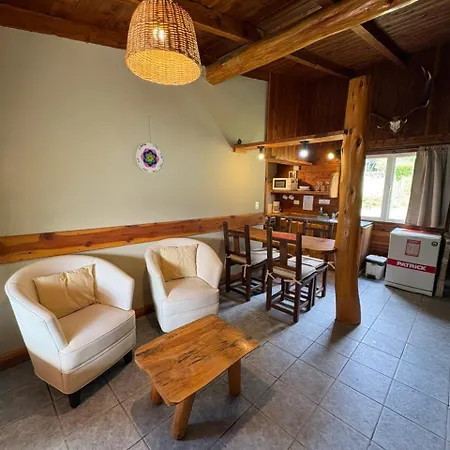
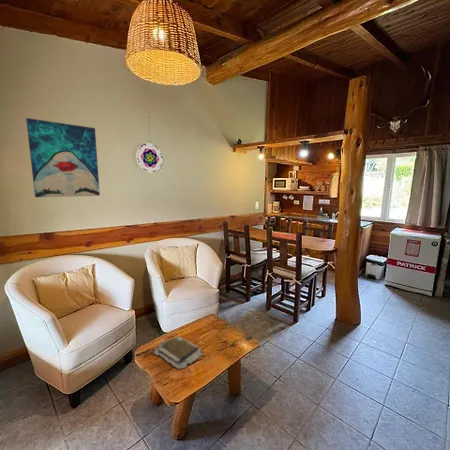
+ book (178, 346)
+ wall art (66, 160)
